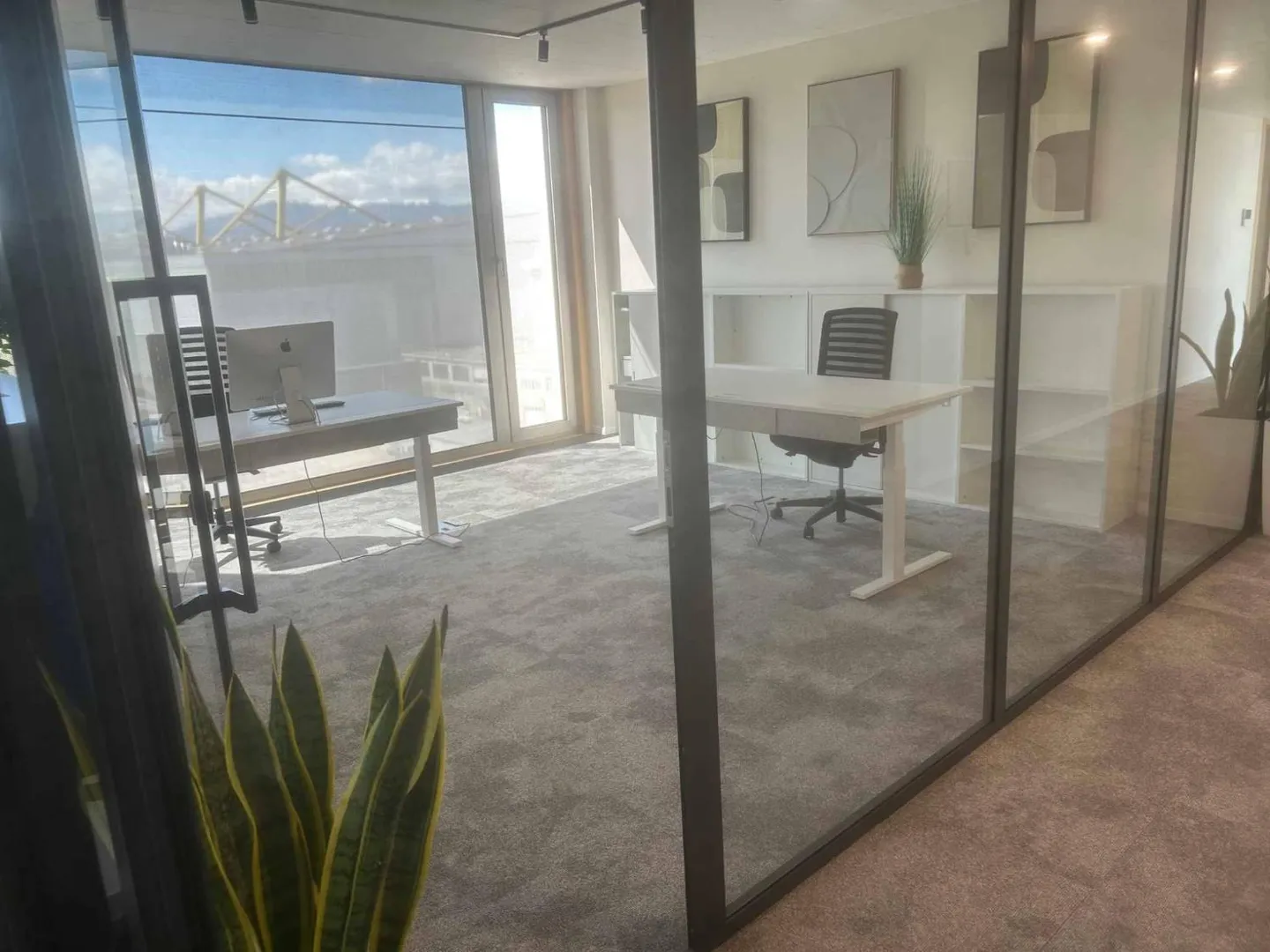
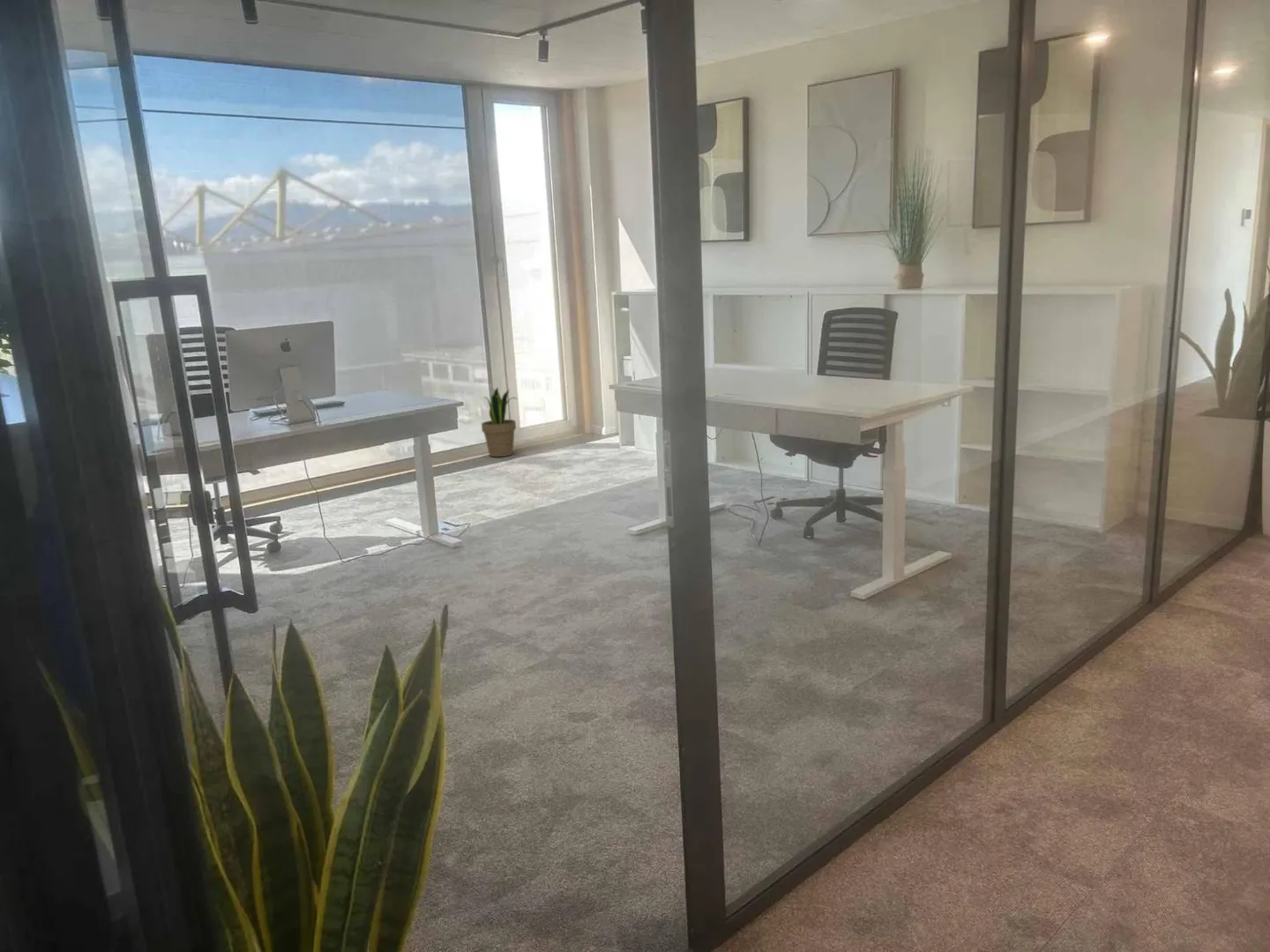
+ potted plant (501, 420)
